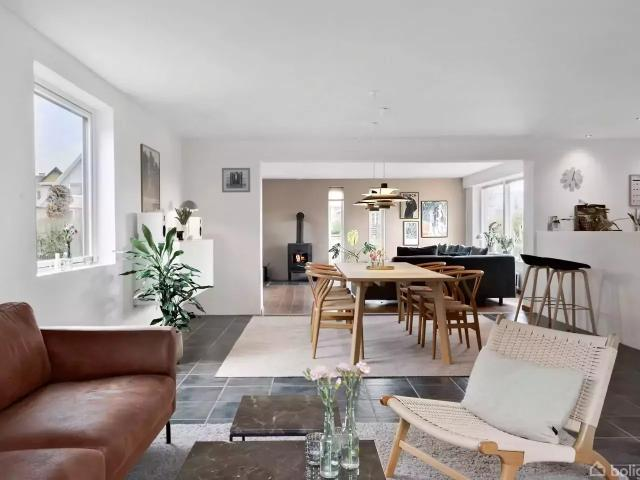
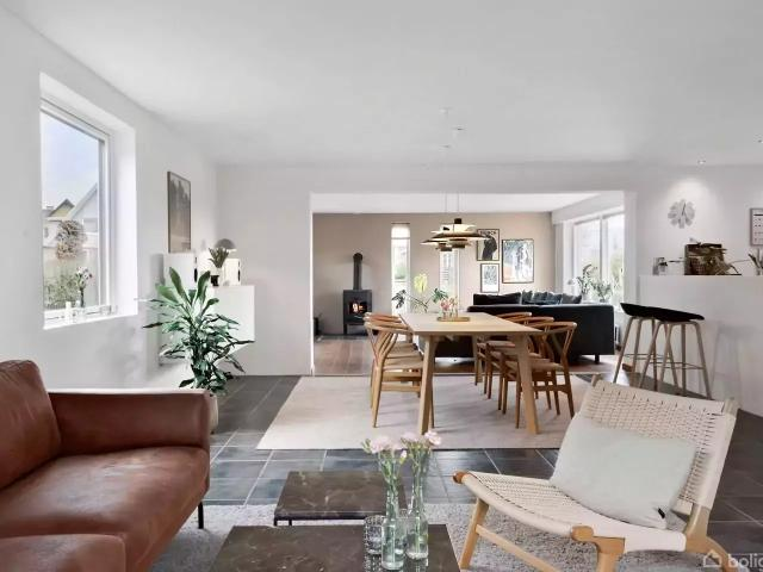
- wall art (236, 180)
